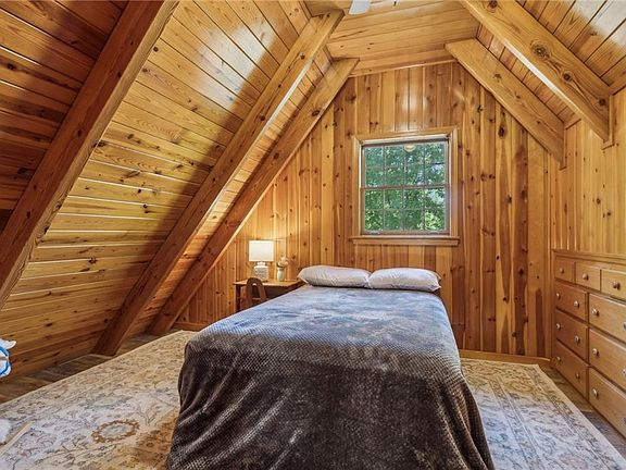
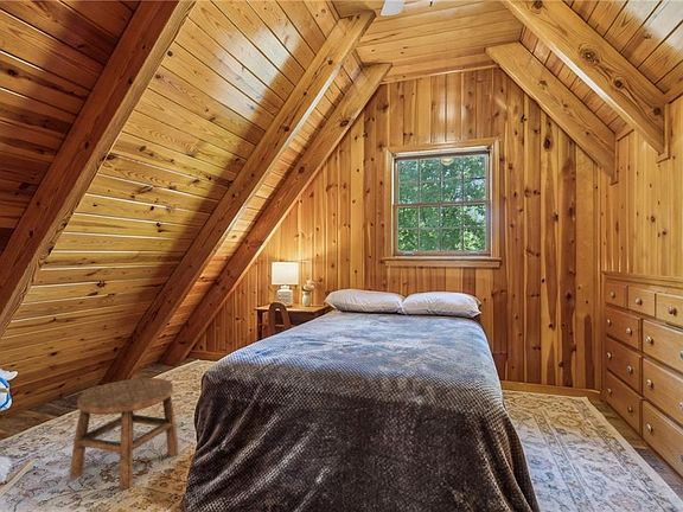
+ stool (127, 427)
